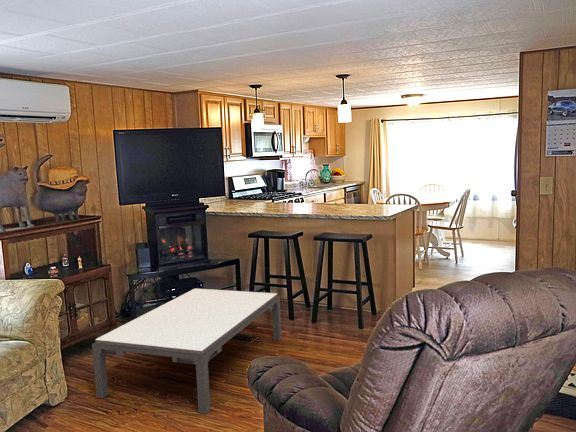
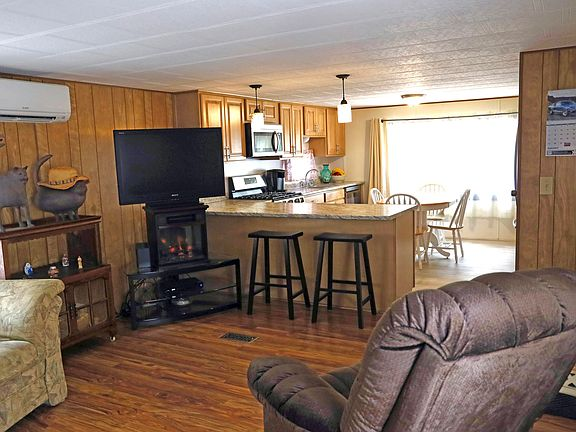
- coffee table (199, 338)
